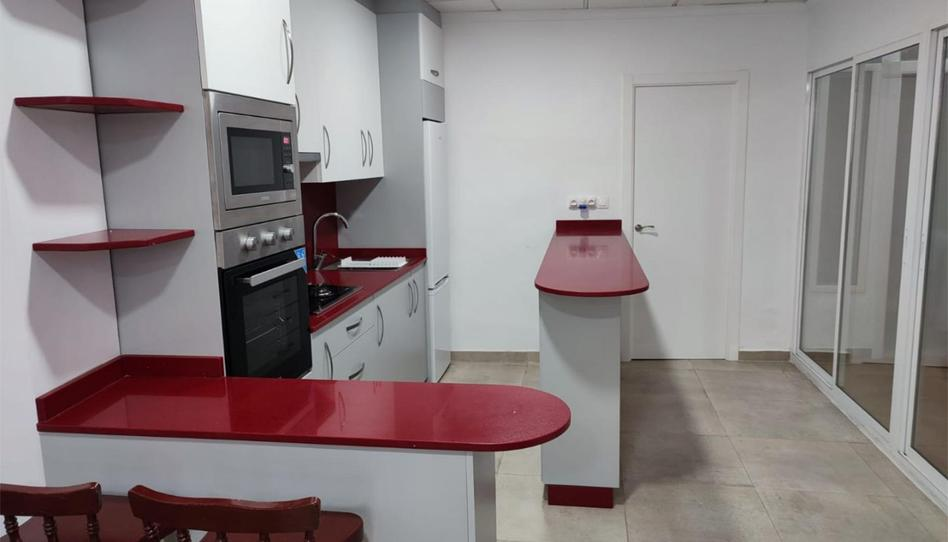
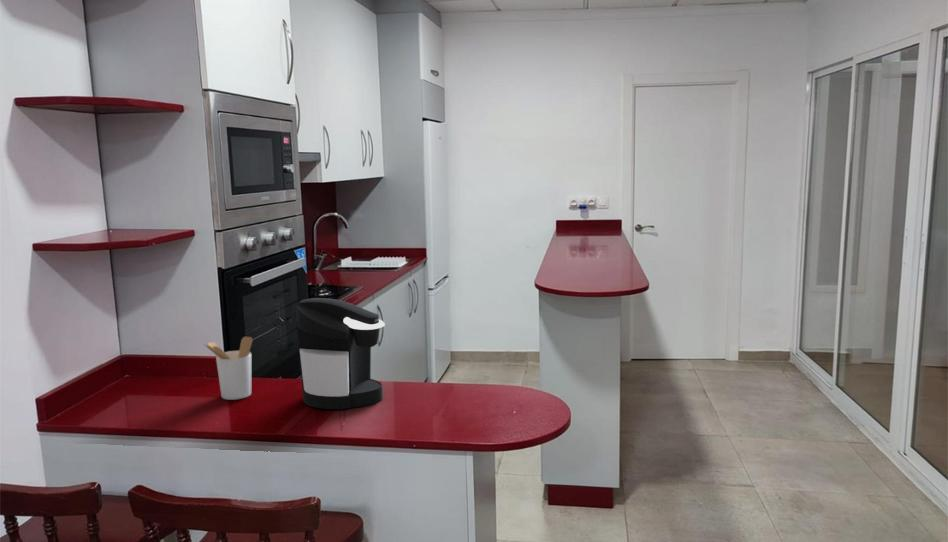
+ coffee maker (343, 349)
+ utensil holder (228, 367)
